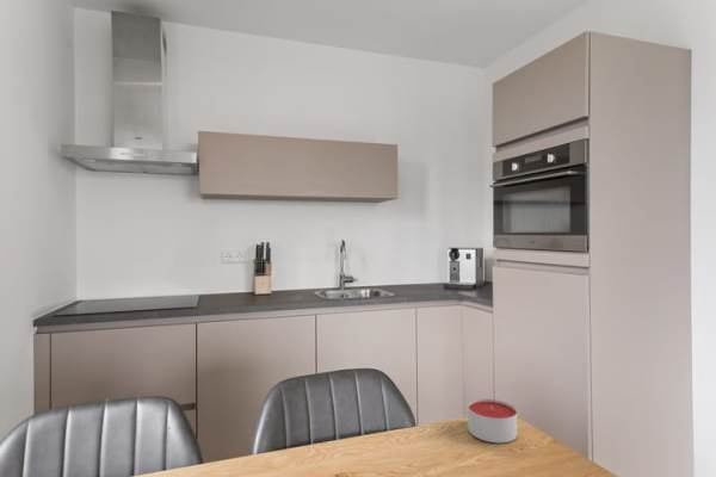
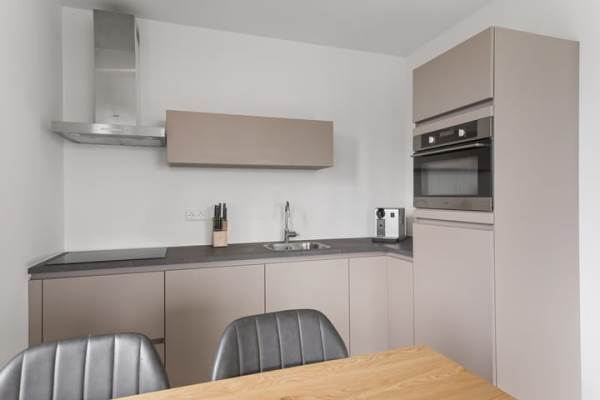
- candle (492, 419)
